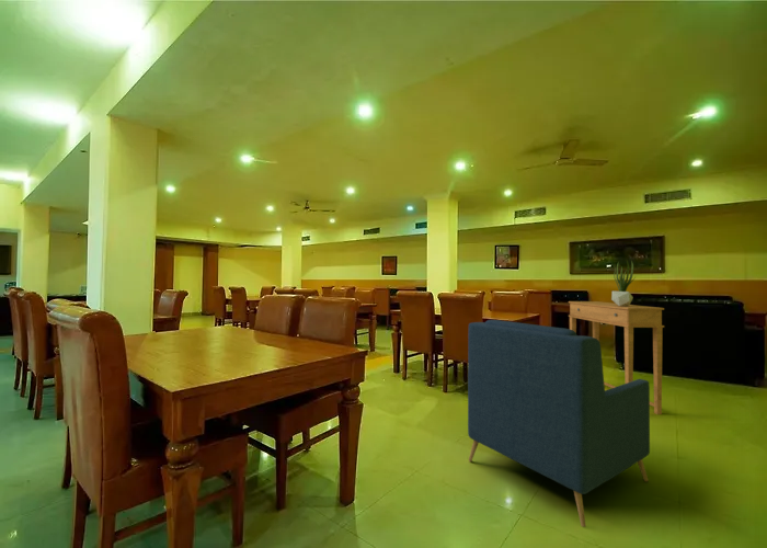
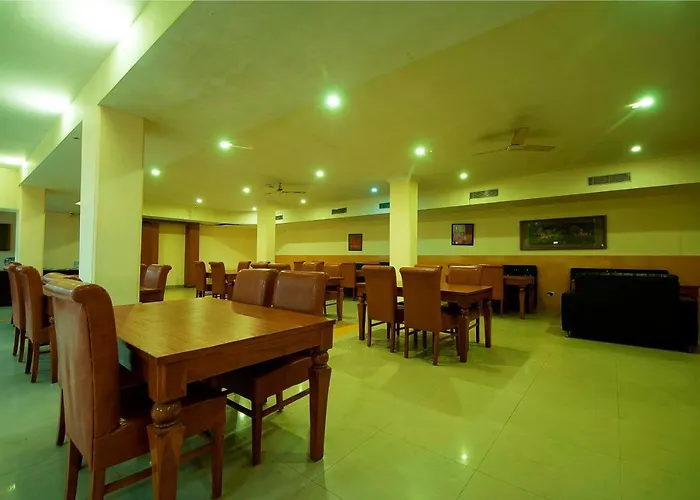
- side table (598, 340)
- armchair (554, 395)
- potted plant (623, 283)
